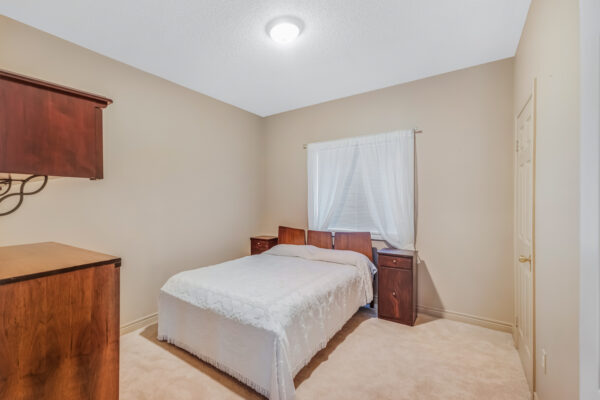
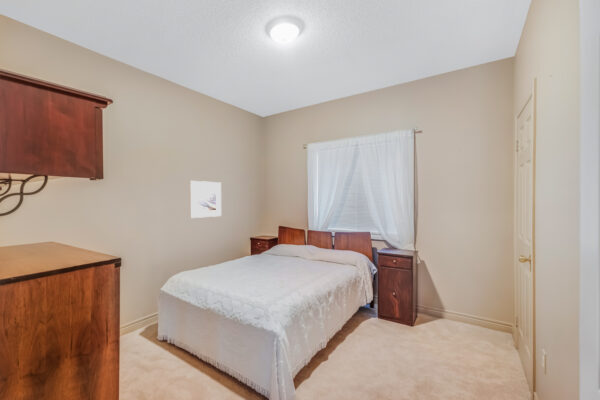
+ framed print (206, 199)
